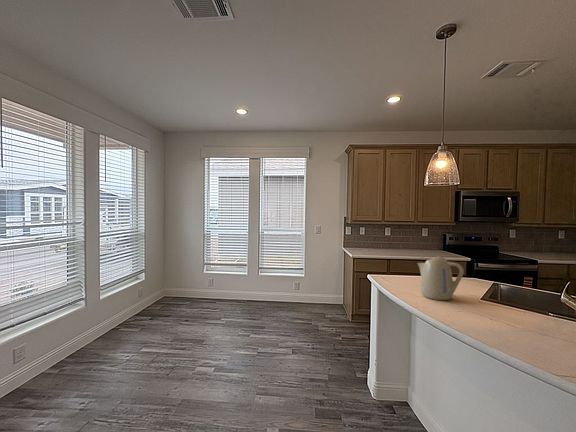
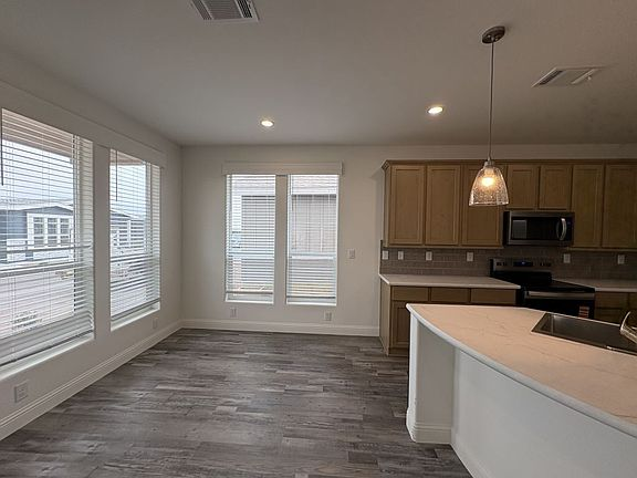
- kettle (439, 276)
